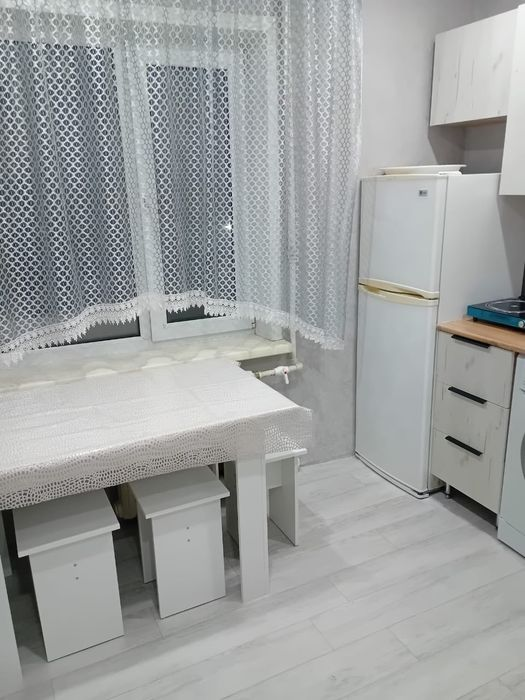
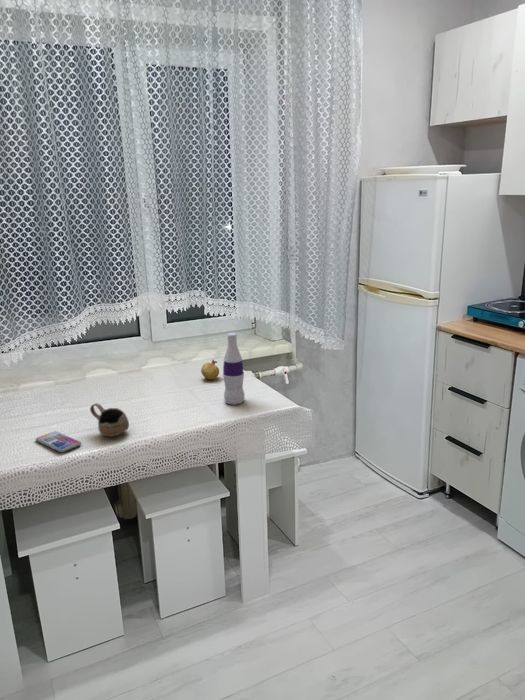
+ fruit (210, 369)
+ bottle (233, 368)
+ smartphone (58, 441)
+ cup (111, 418)
